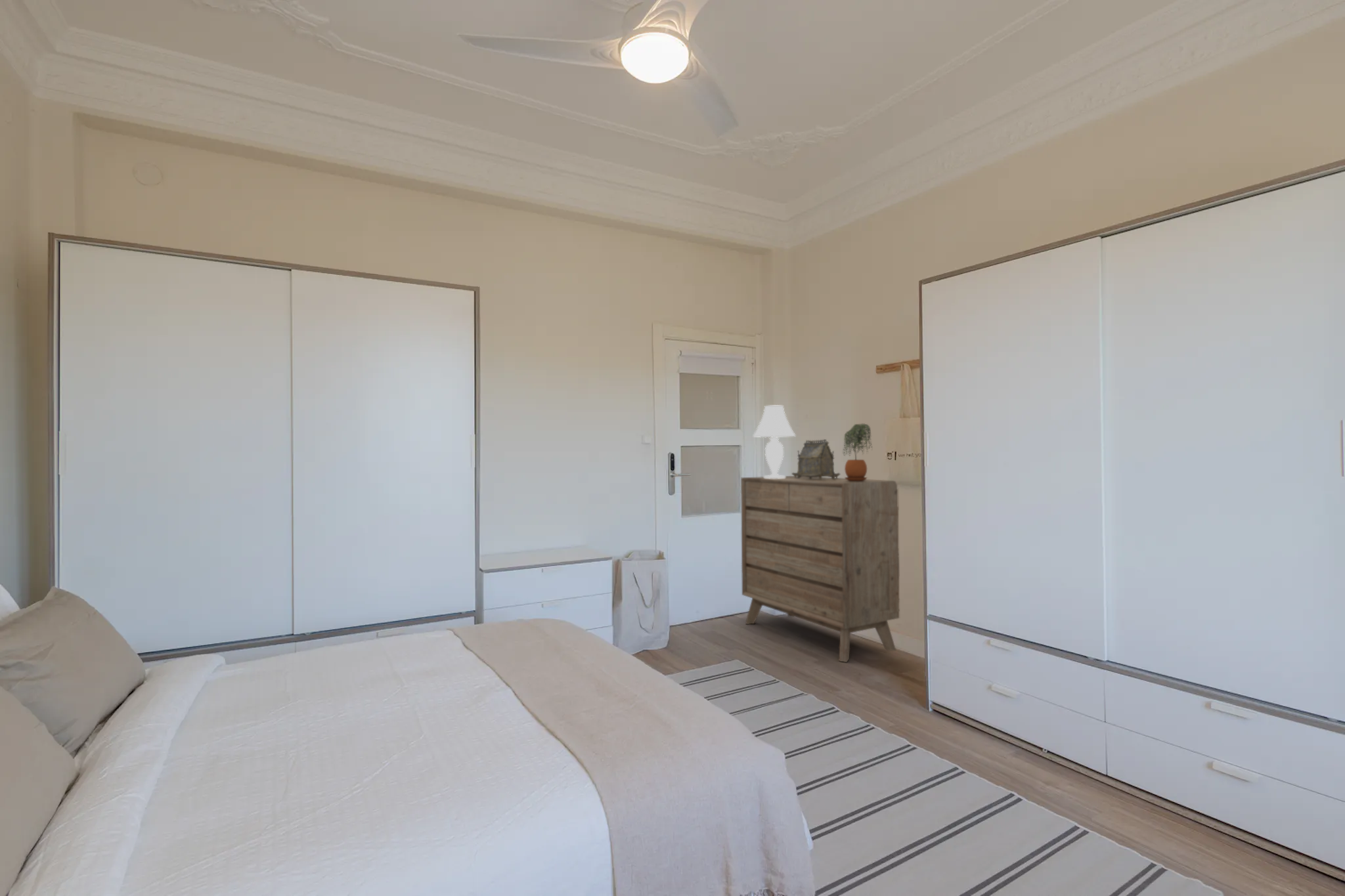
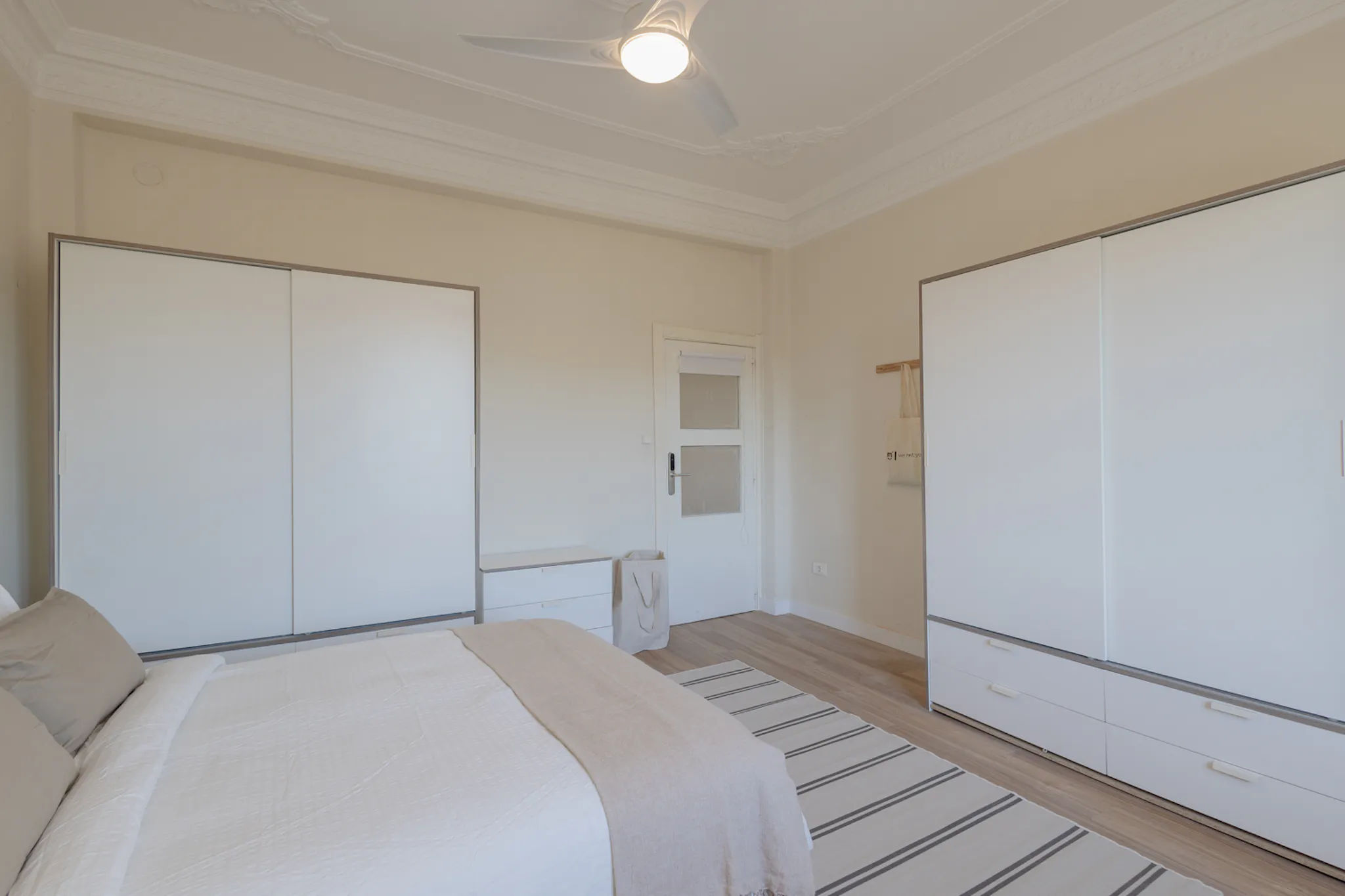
- dresser (814, 557)
- potted plant (857, 451)
- decorative box (815, 459)
- table lamp (774, 441)
